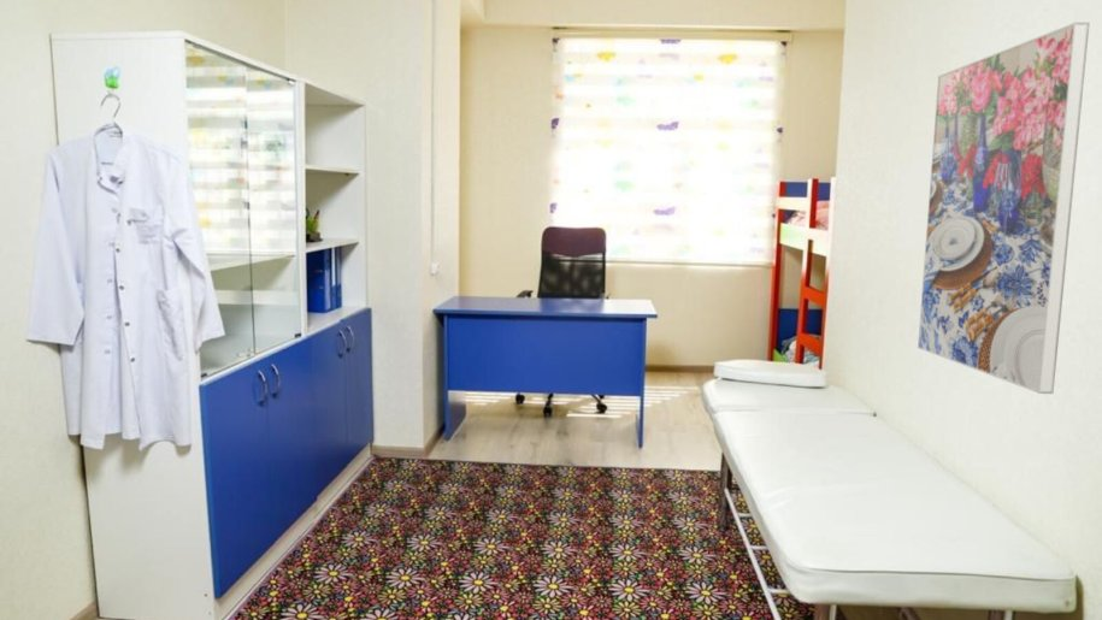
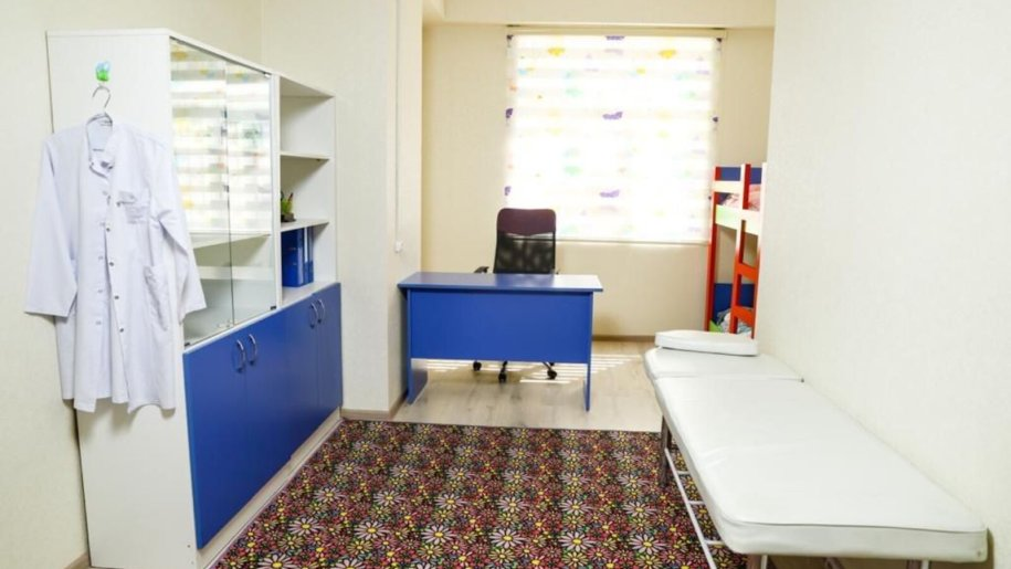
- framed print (988, 214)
